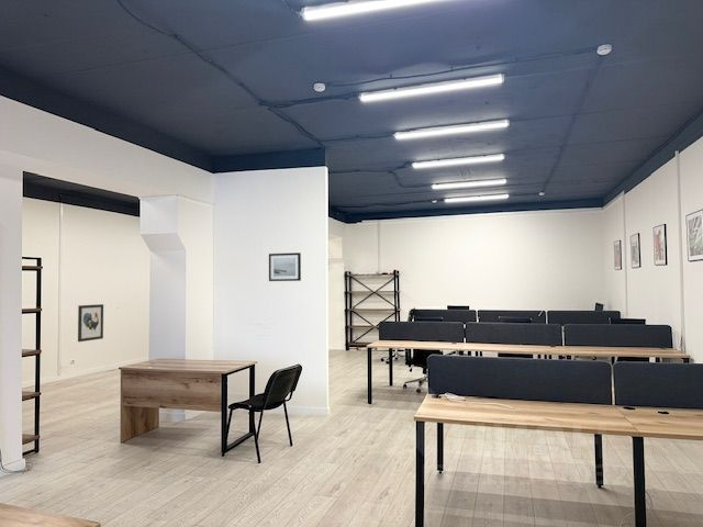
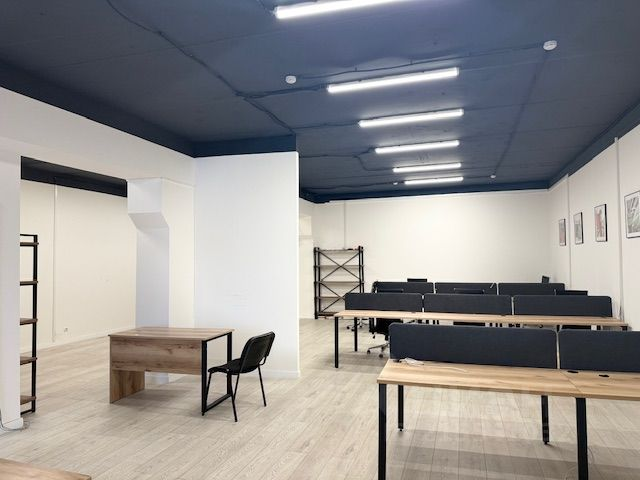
- wall art (284, 267)
- wall art (90, 322)
